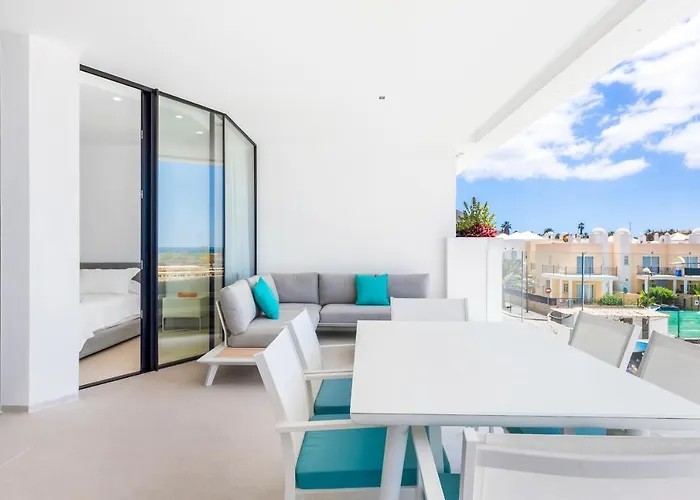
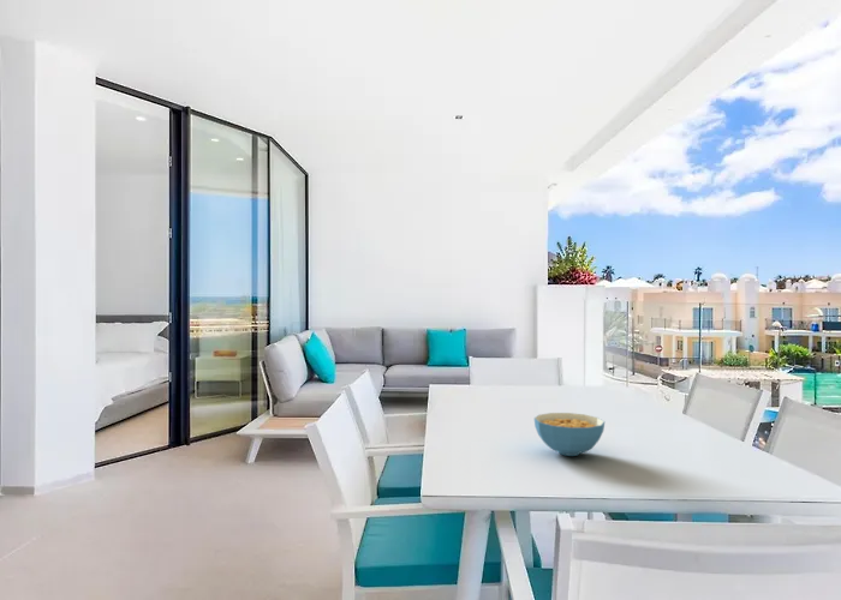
+ cereal bowl (568, 436)
